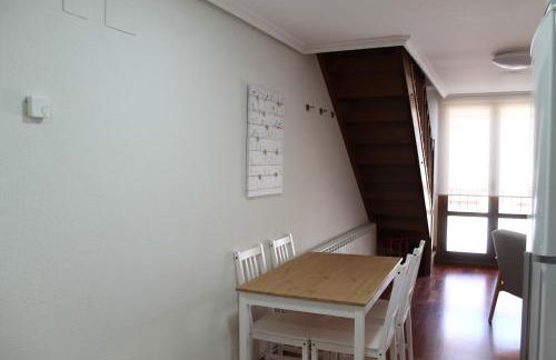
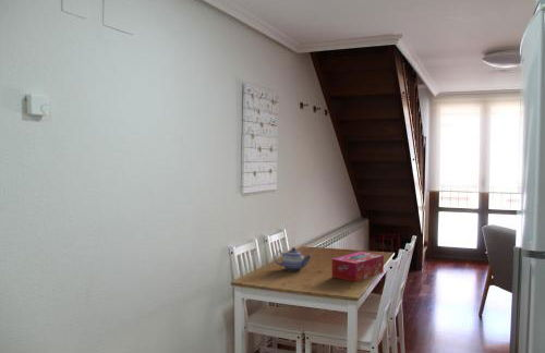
+ tissue box (358, 266)
+ teapot (292, 258)
